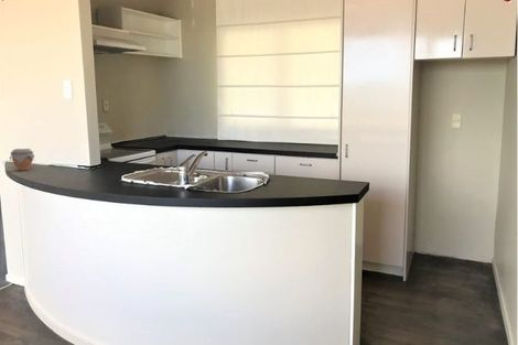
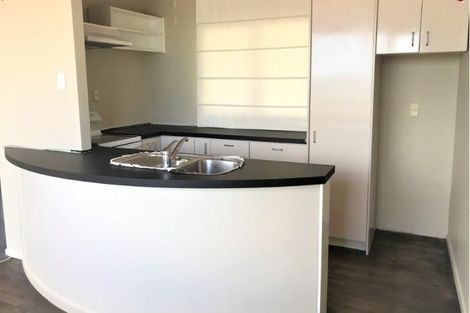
- jar (22, 159)
